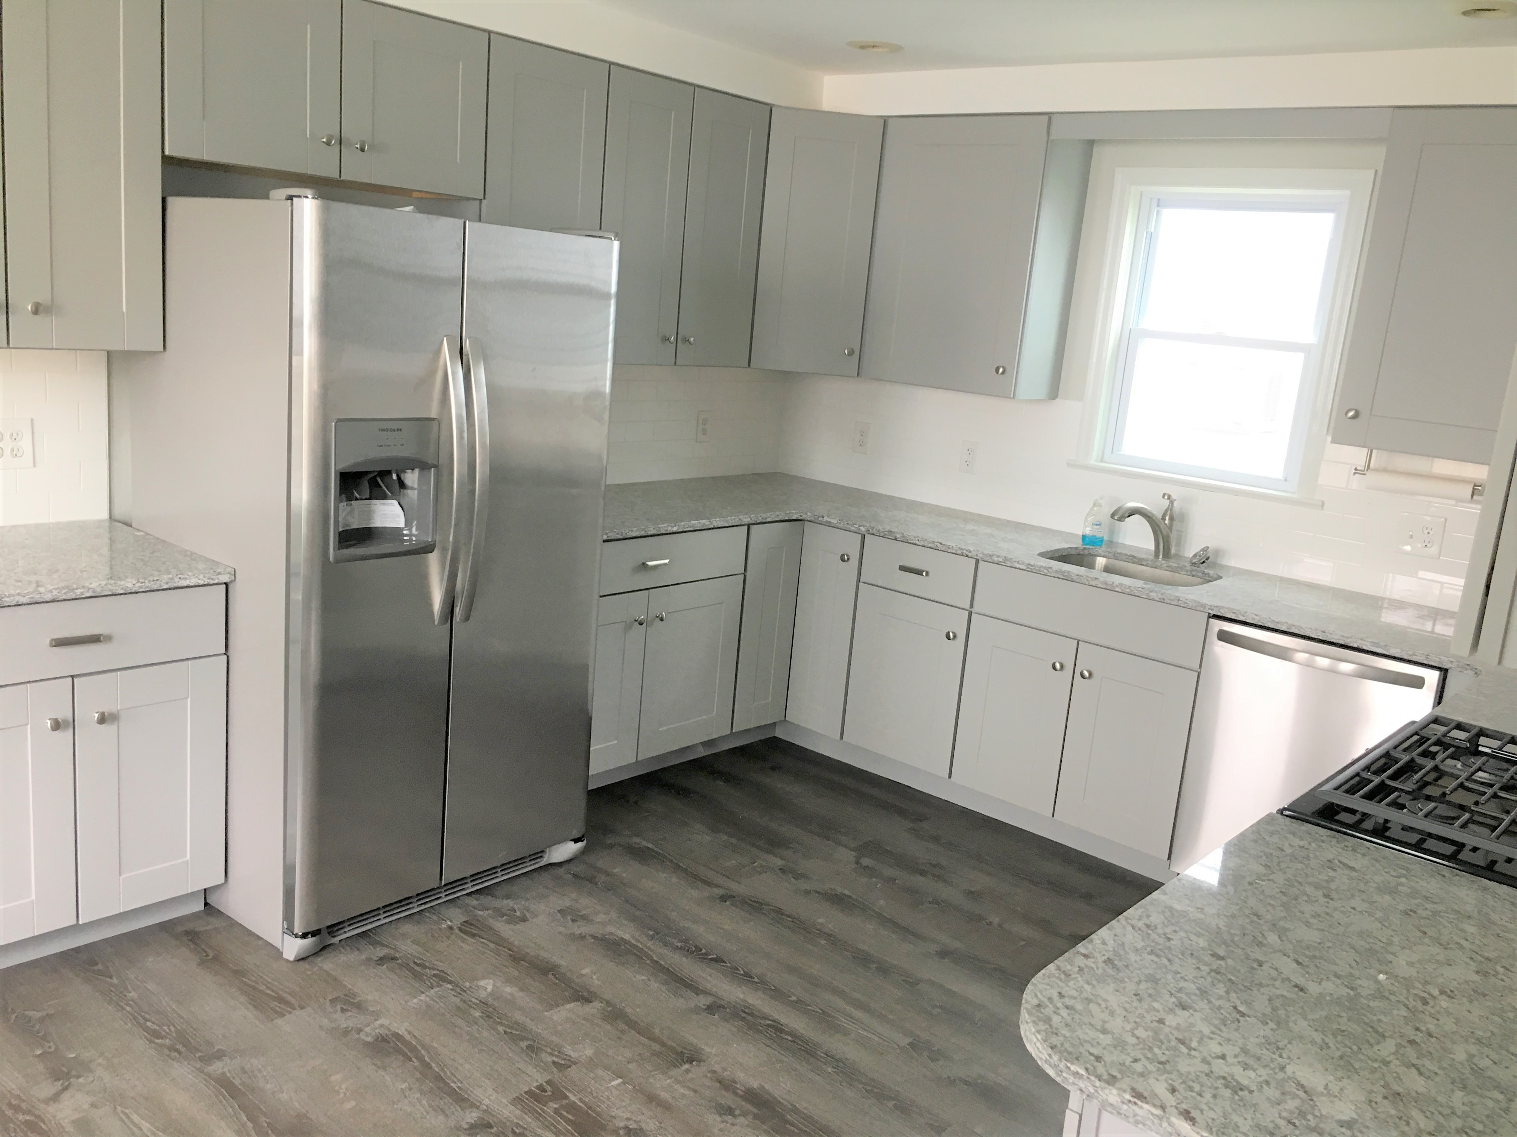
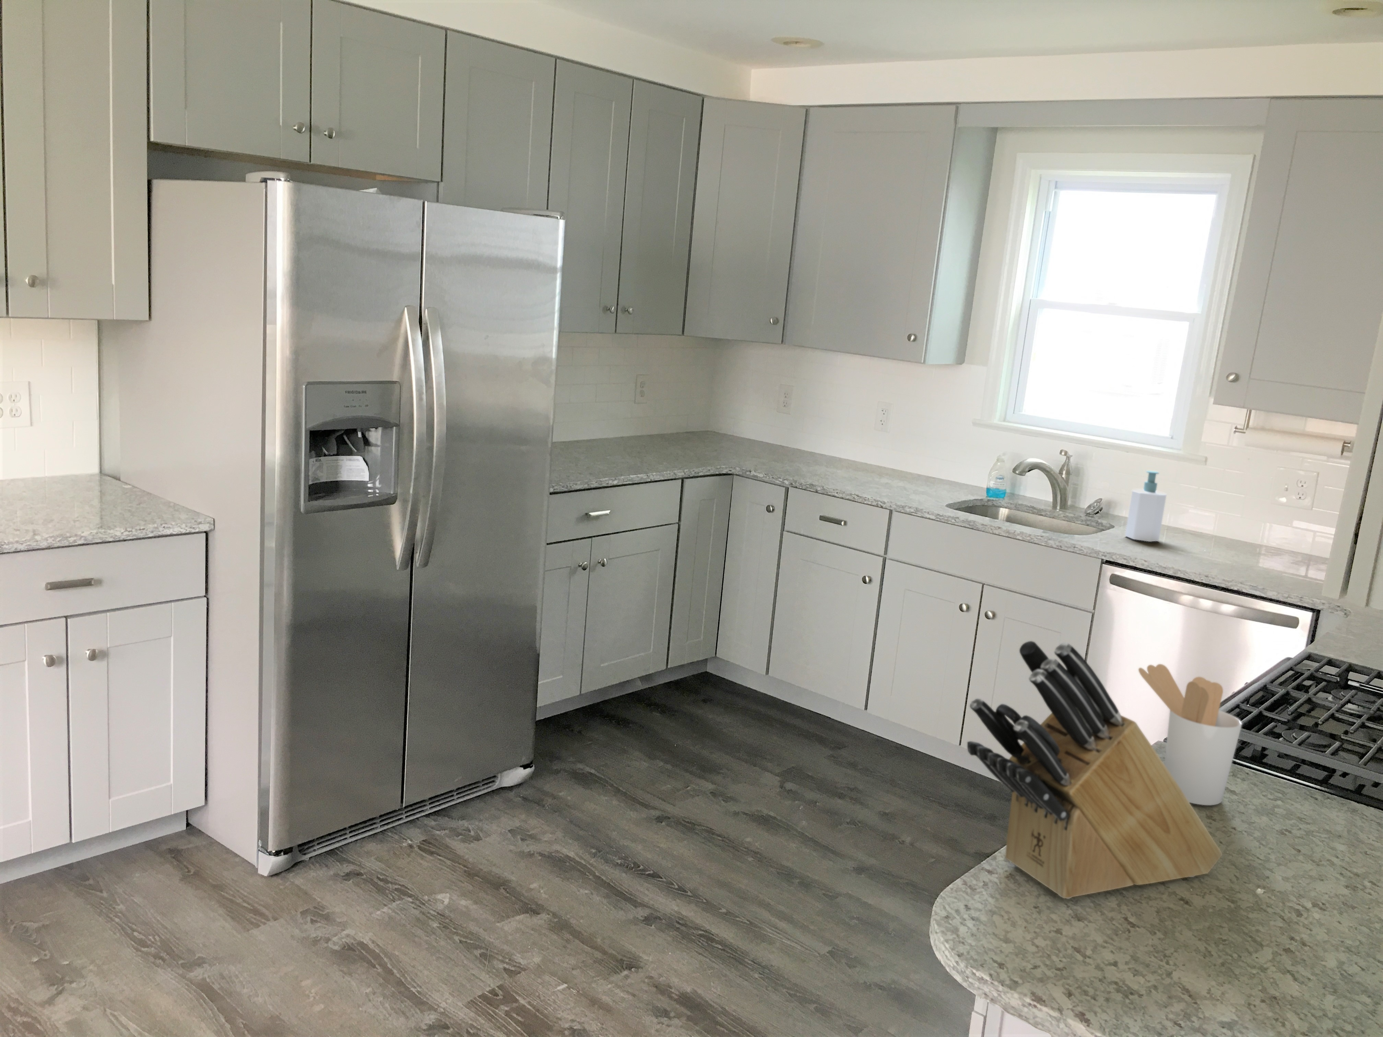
+ soap bottle (1147, 505)
+ knife block (1101, 756)
+ utensil holder (1184, 731)
